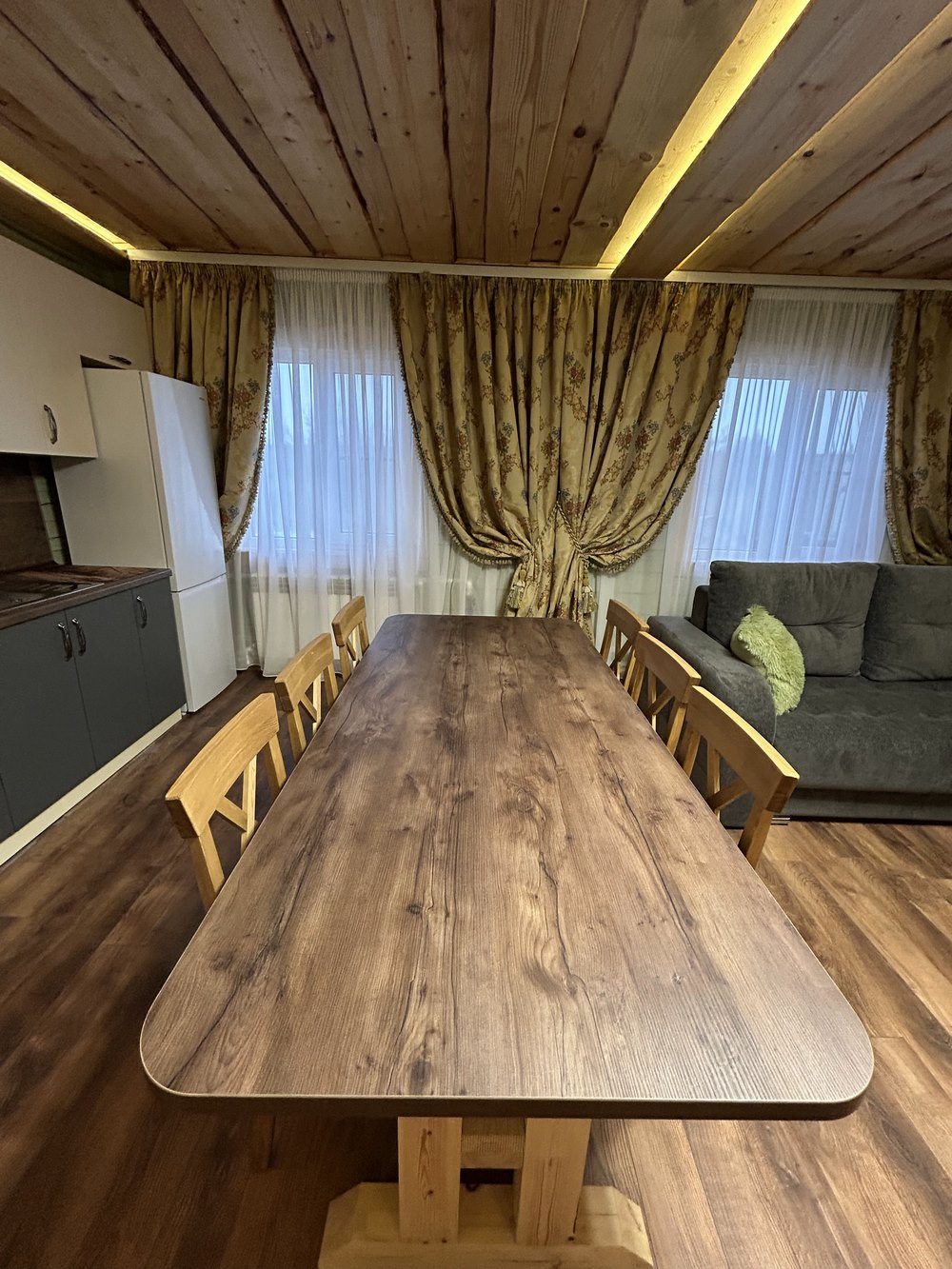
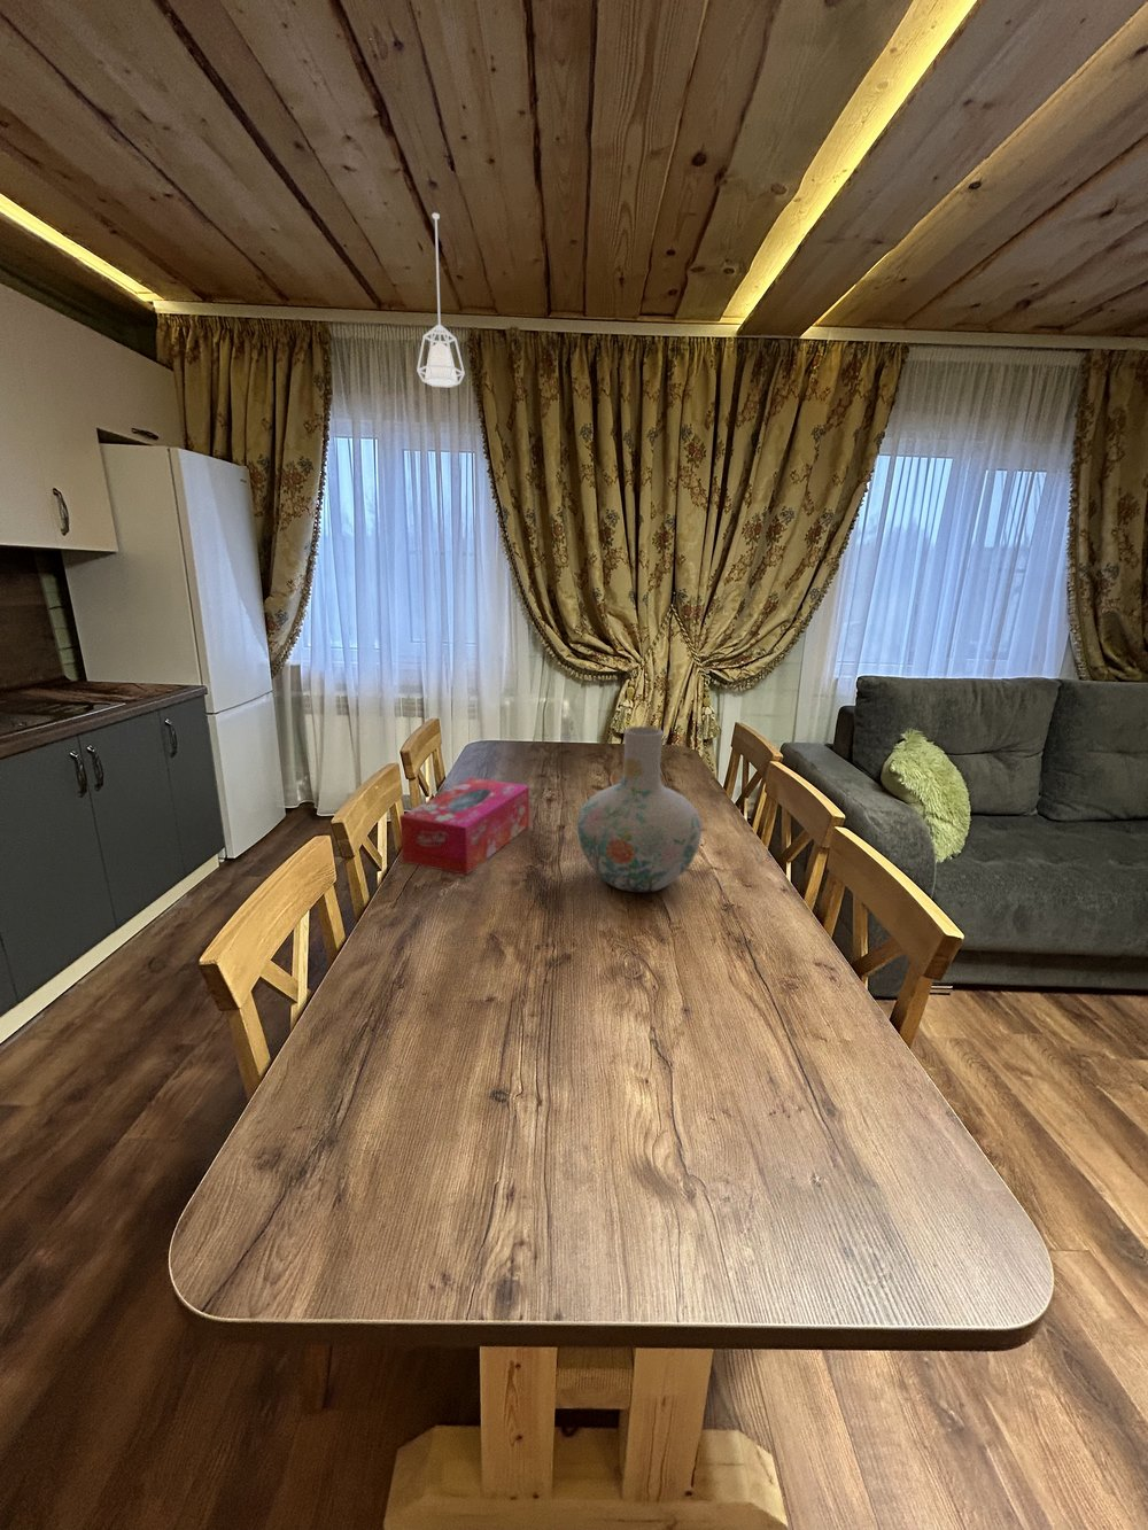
+ vase (639, 805)
+ pendant lamp (439, 300)
+ tissue box (469, 821)
